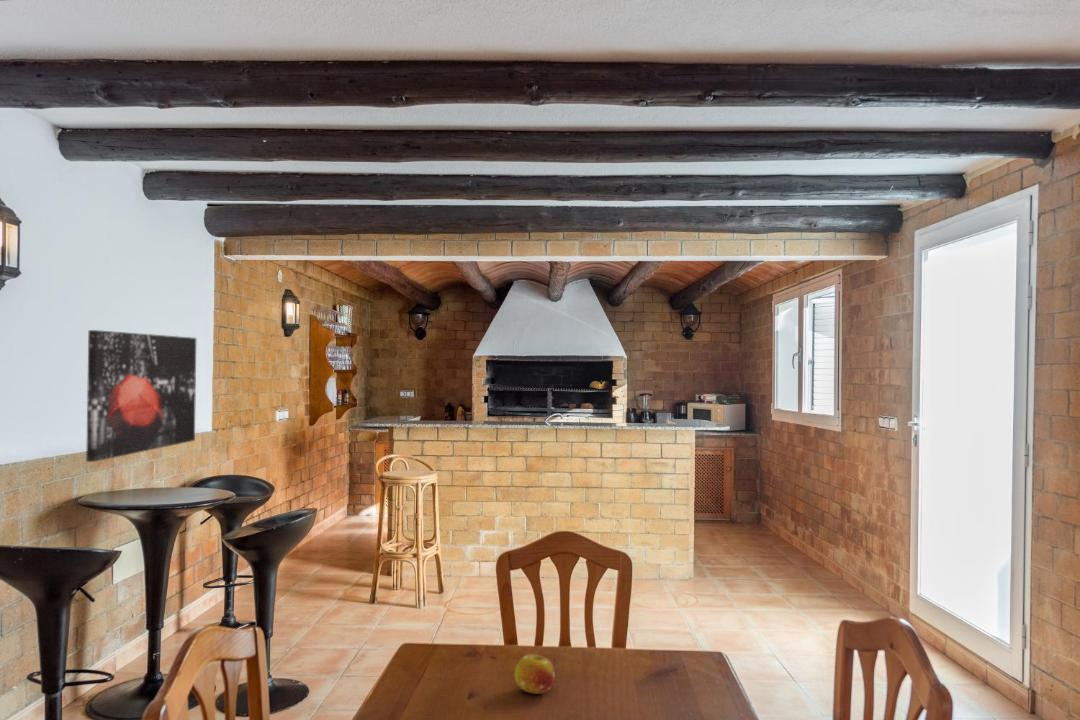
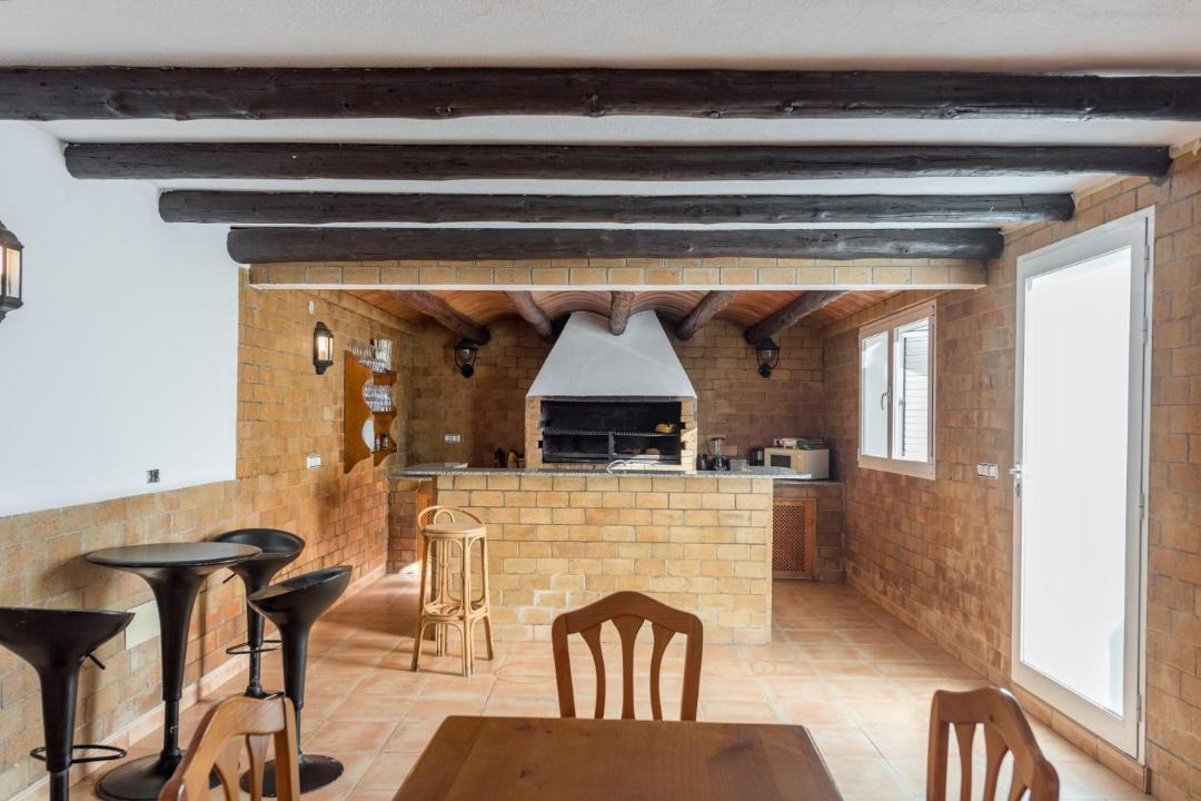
- wall art (148, 392)
- fruit (534, 674)
